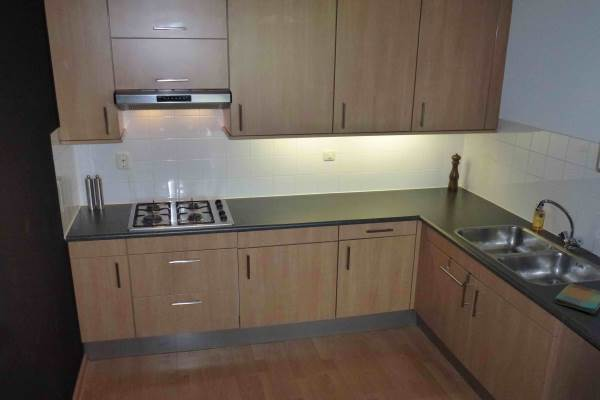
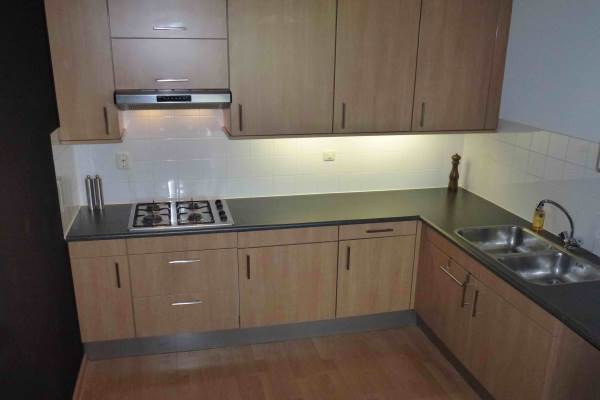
- dish towel (581, 297)
